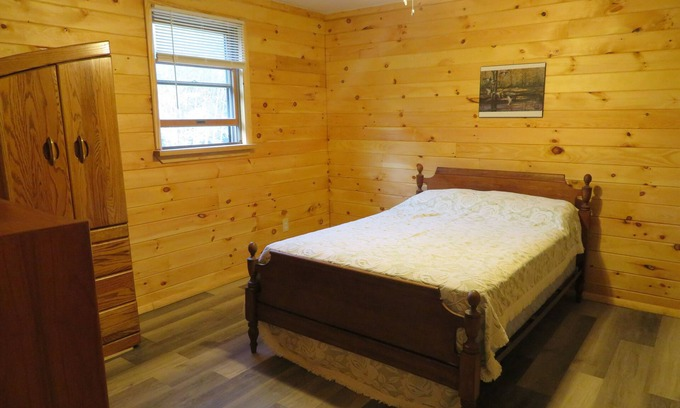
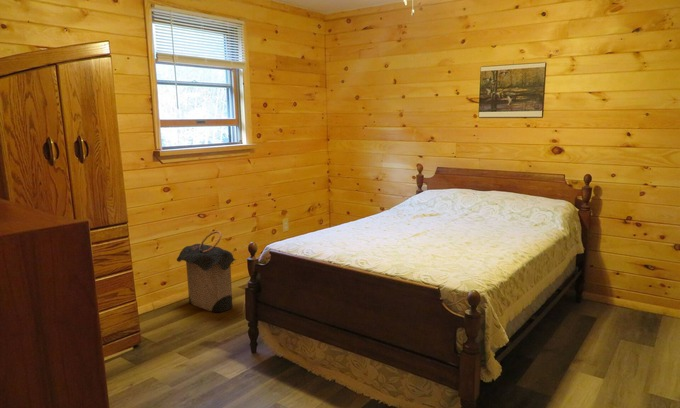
+ laundry hamper (206, 268)
